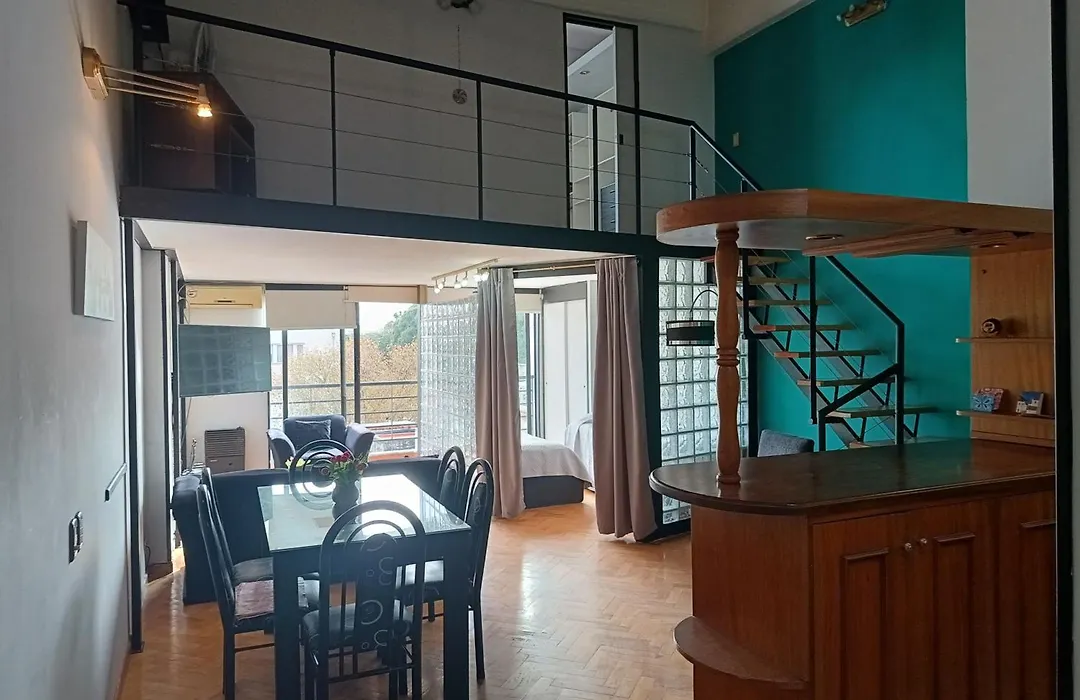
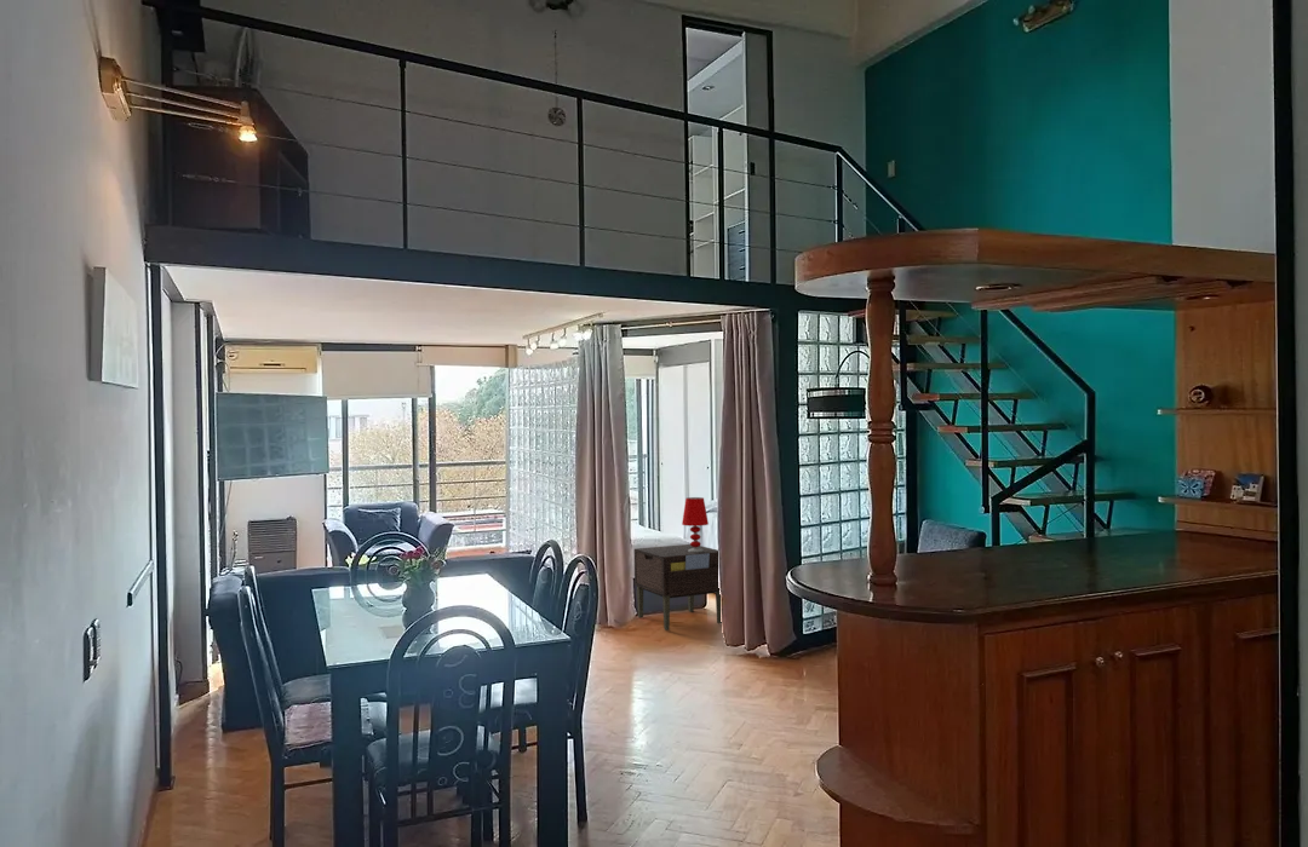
+ table lamp (695, 524)
+ nightstand (679, 584)
